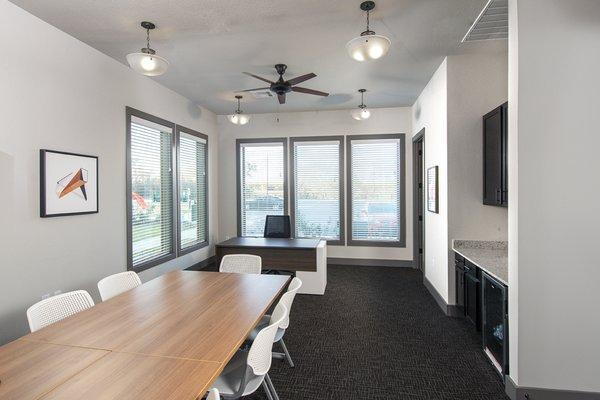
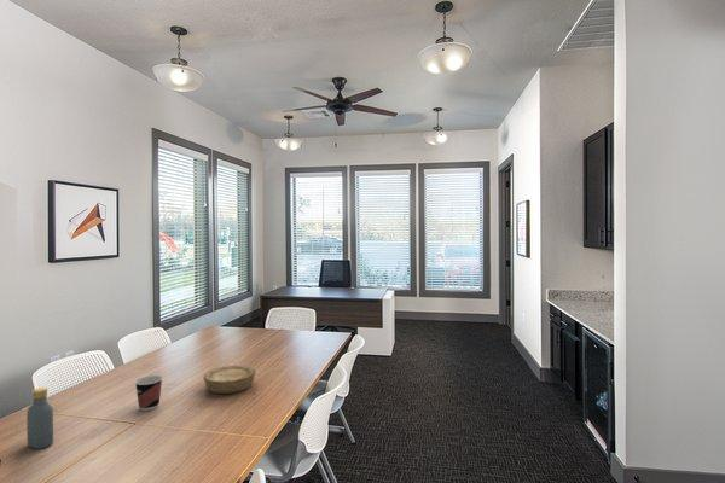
+ vodka (40, 417)
+ cup (149, 392)
+ bowl (230, 379)
